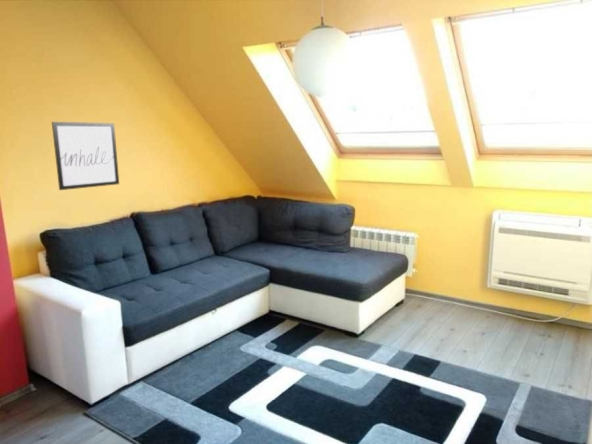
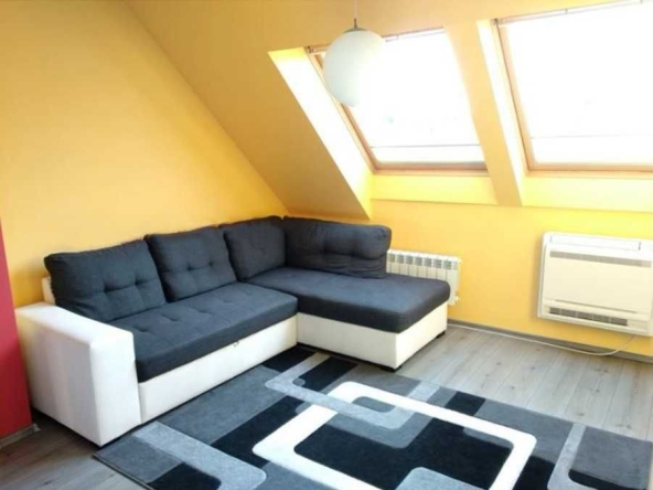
- wall art (87, 155)
